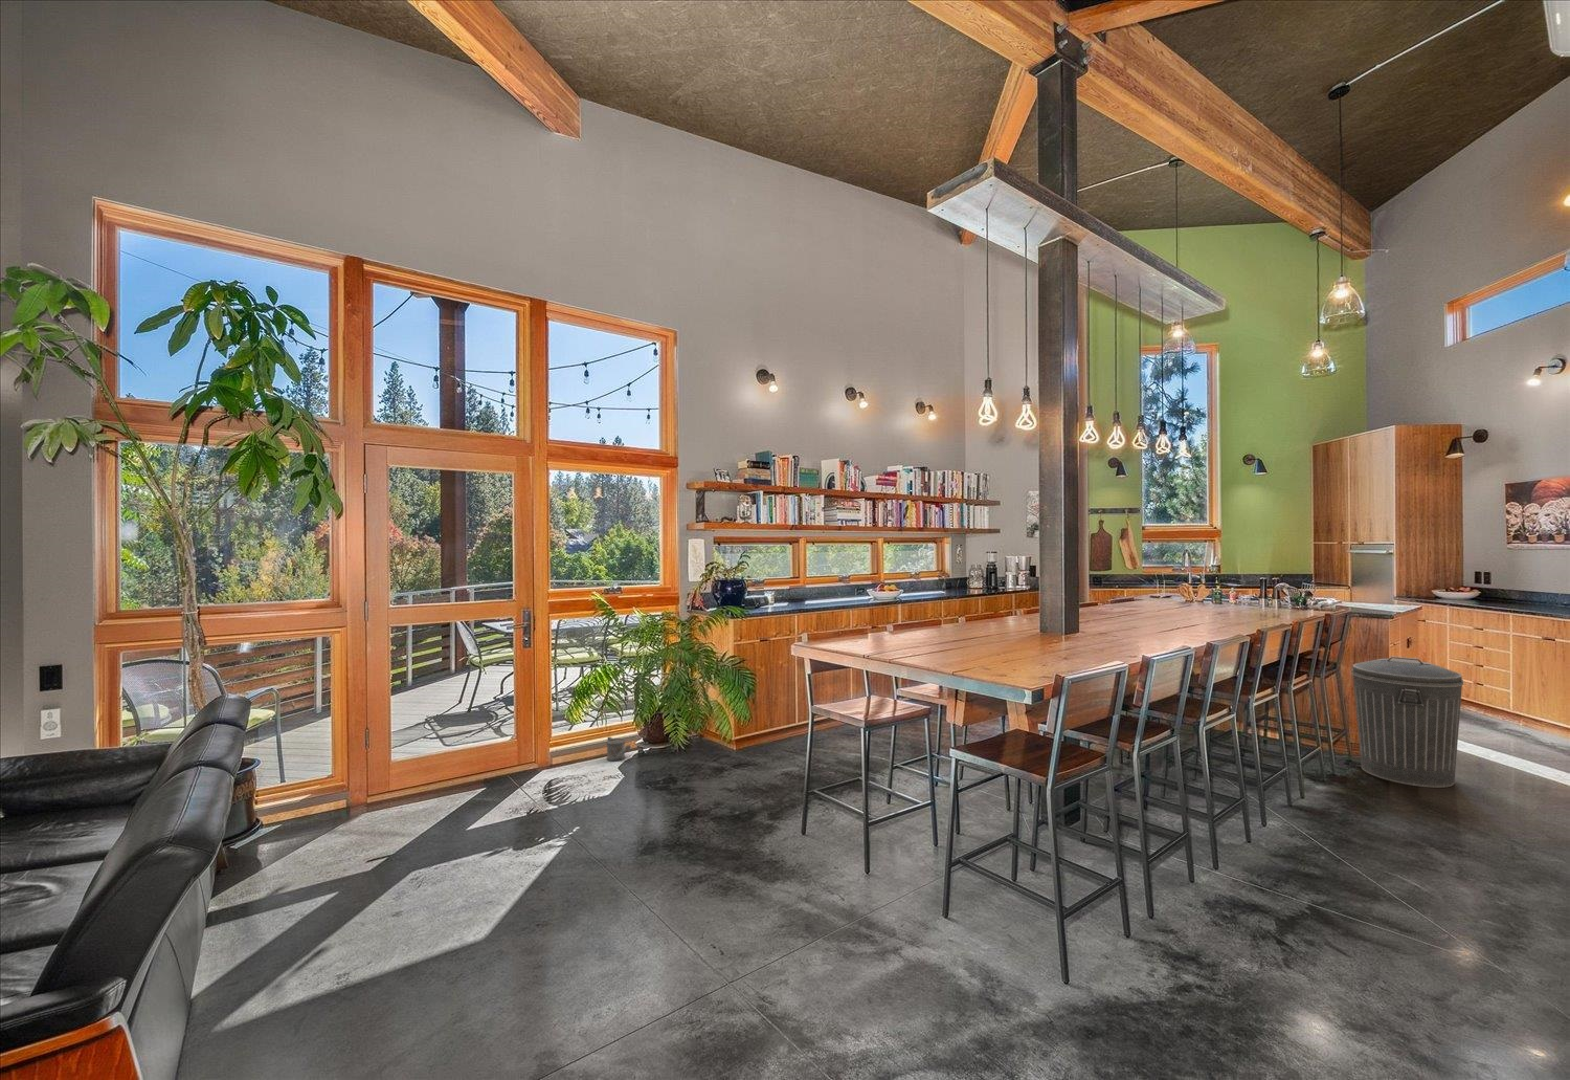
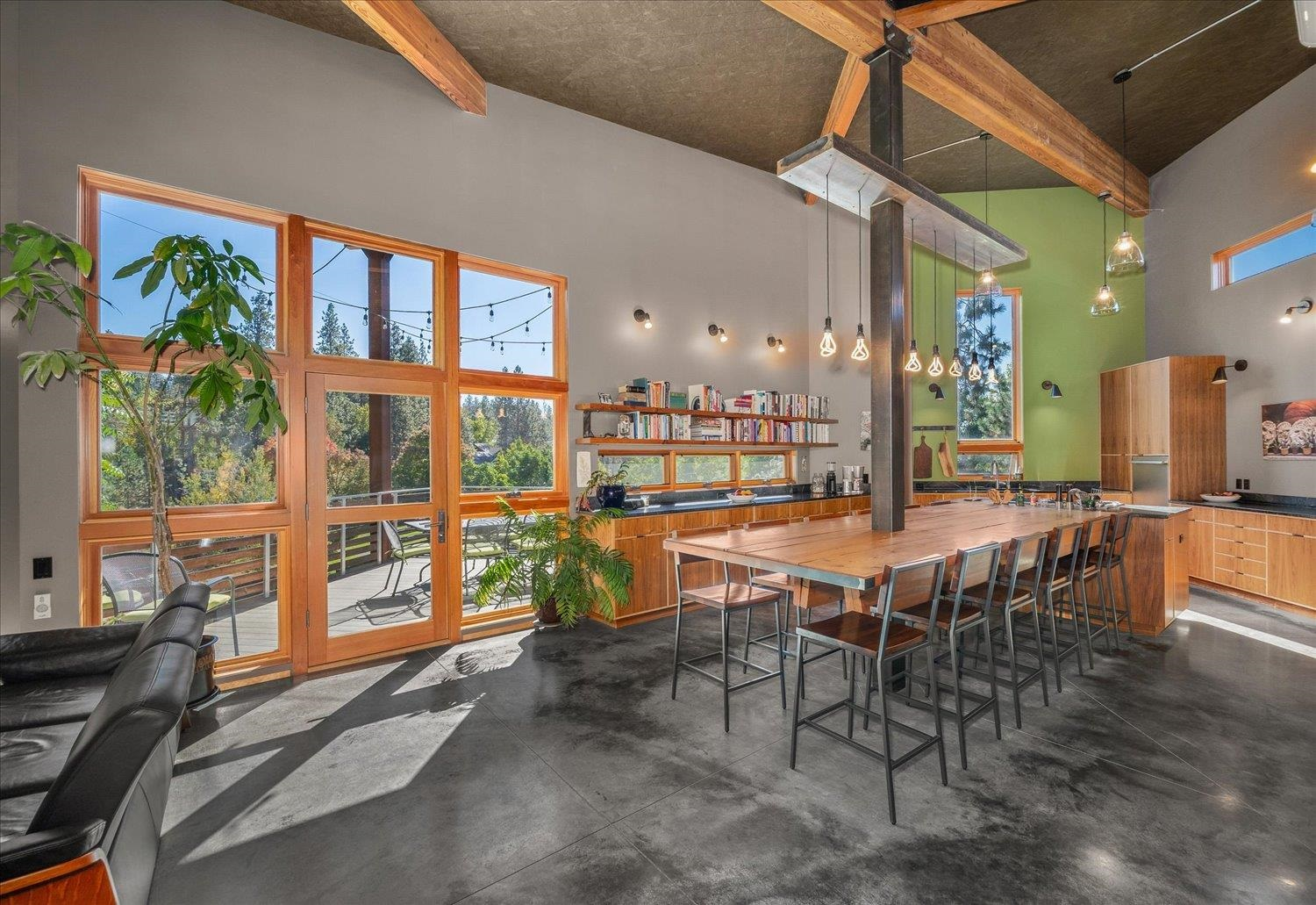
- watering can (618, 749)
- trash can (1404, 716)
